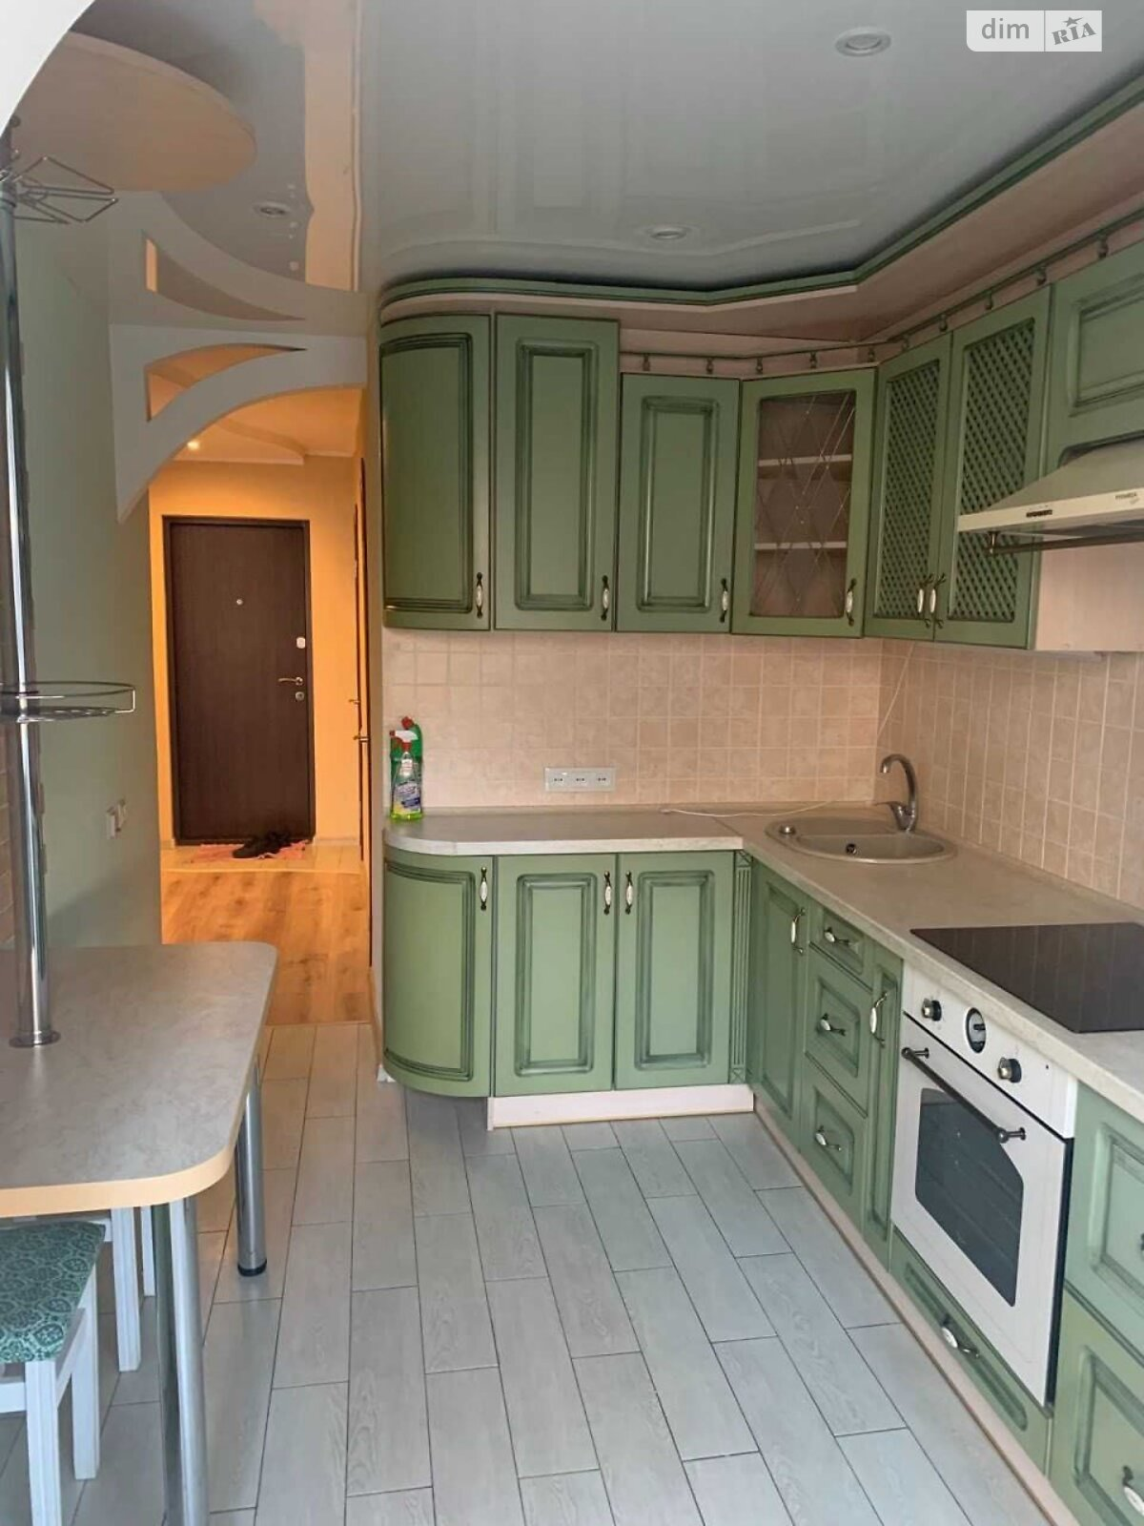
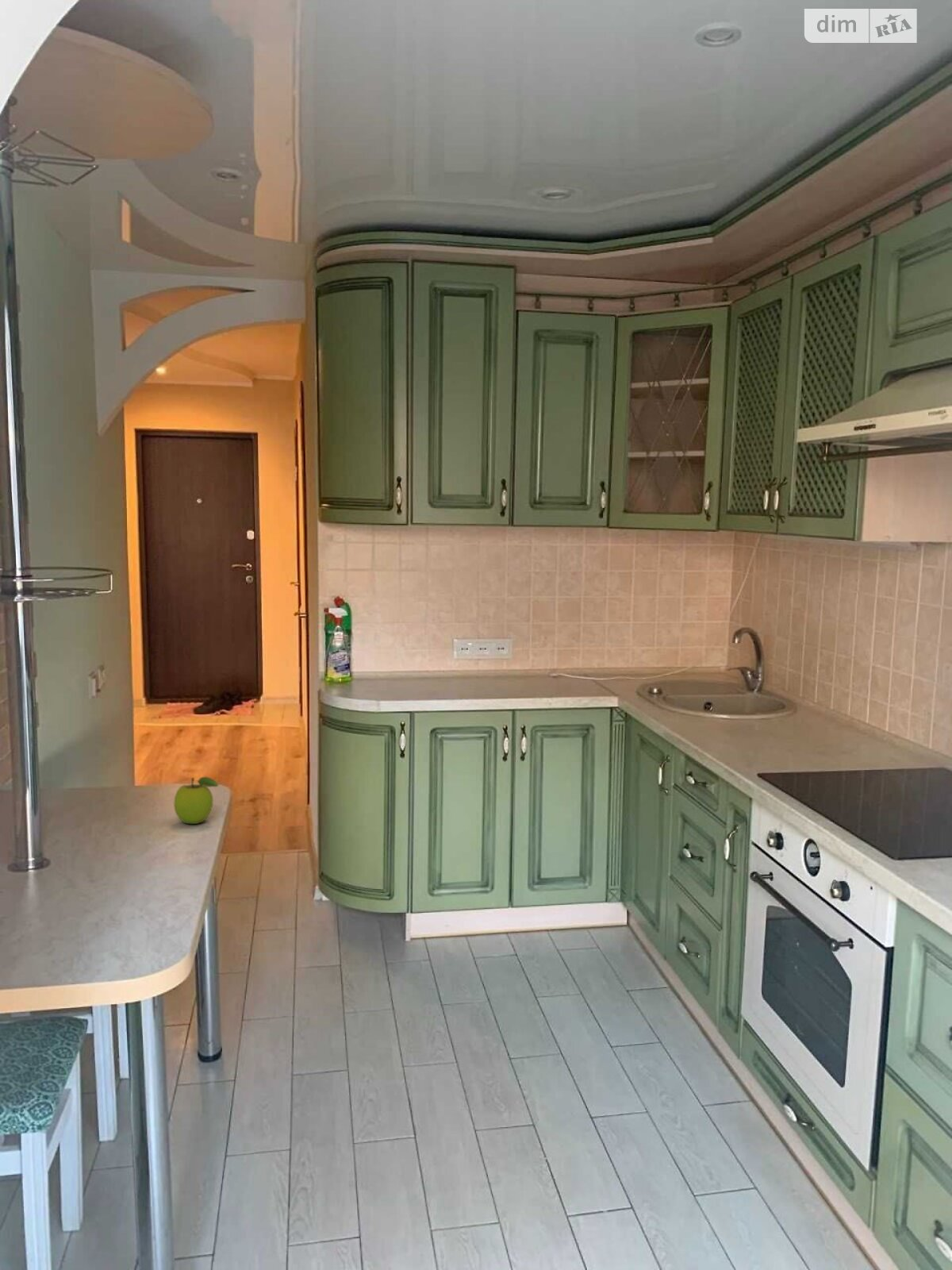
+ fruit (196, 799)
